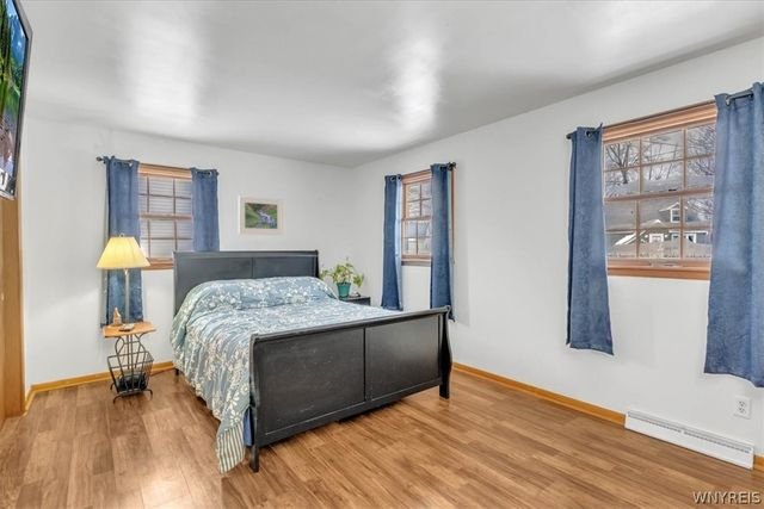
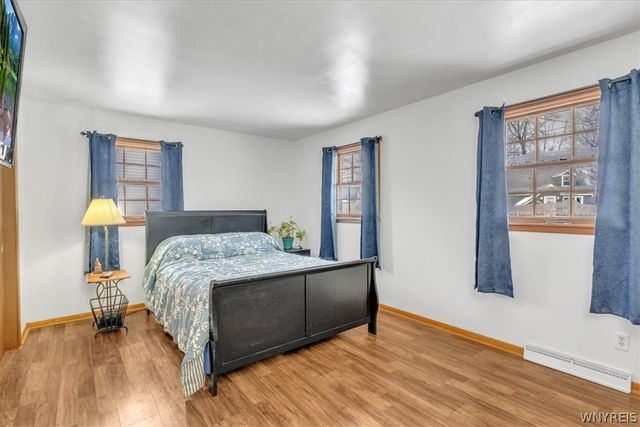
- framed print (260, 216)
